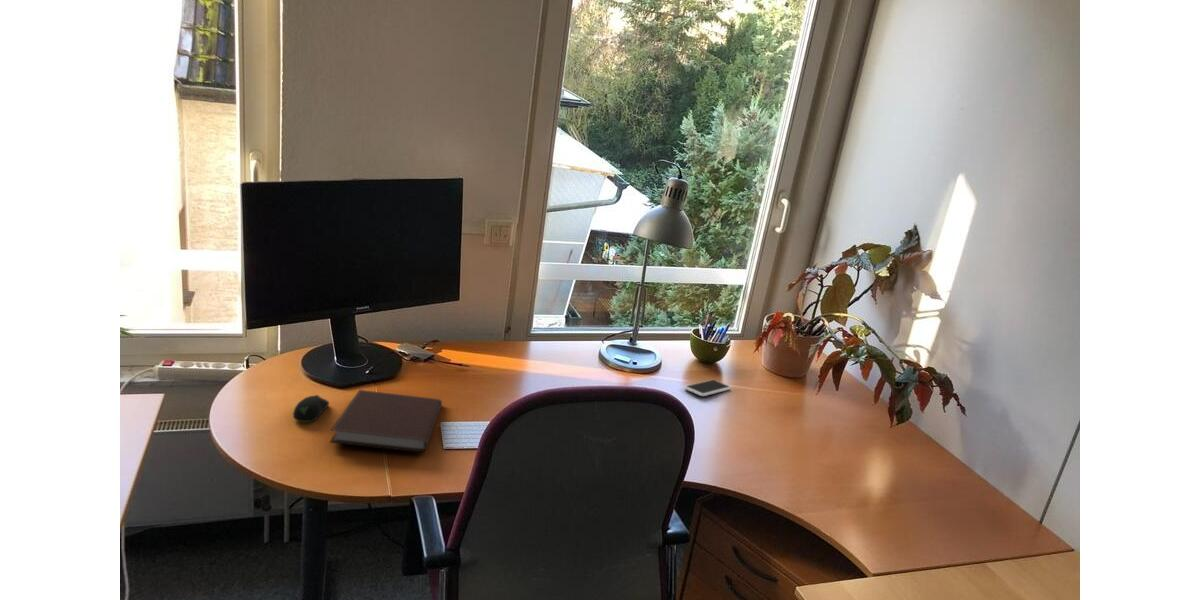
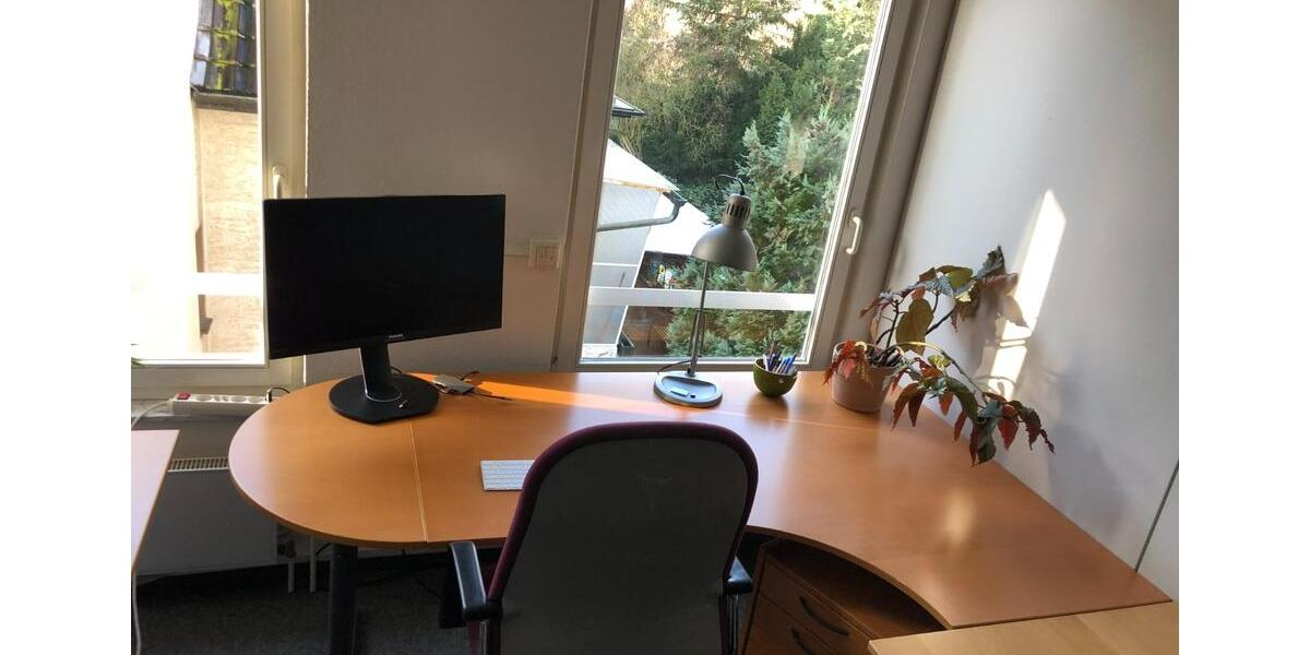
- computer mouse (311, 405)
- notebook (390, 419)
- smartphone (708, 387)
